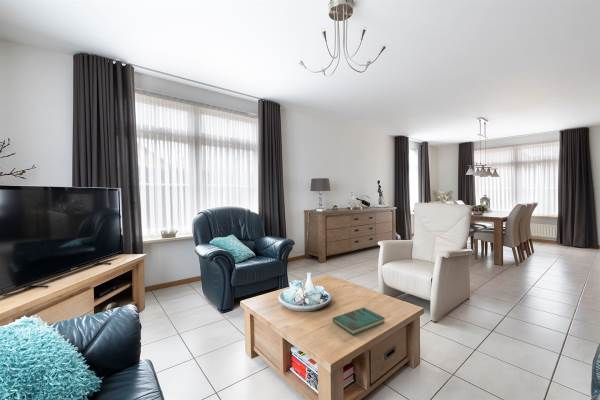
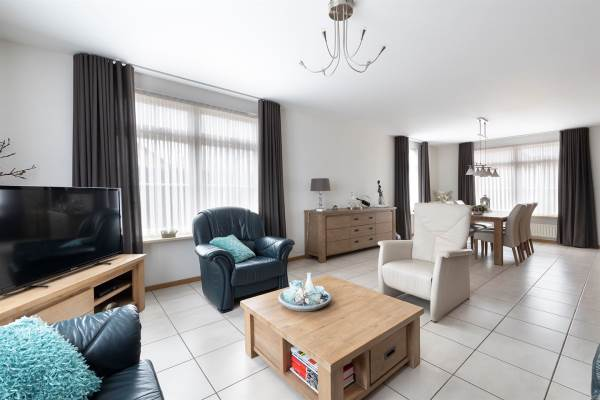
- book (358, 319)
